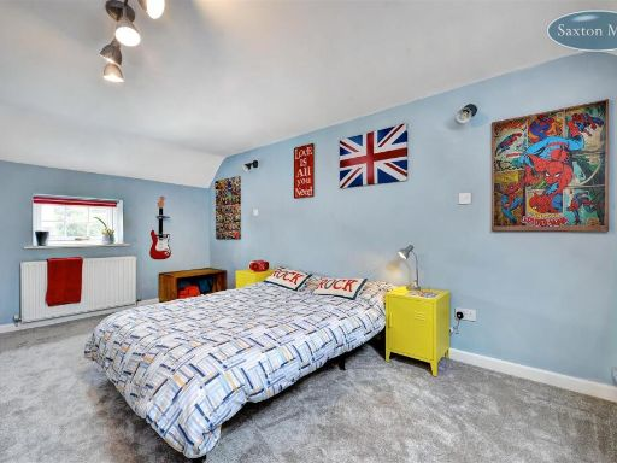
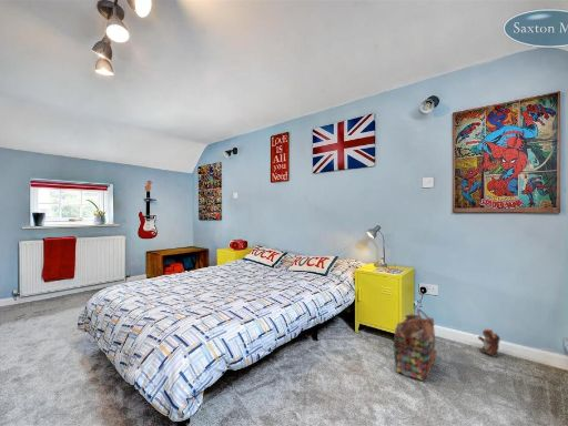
+ plush toy (488, 341)
+ backpack (415, 337)
